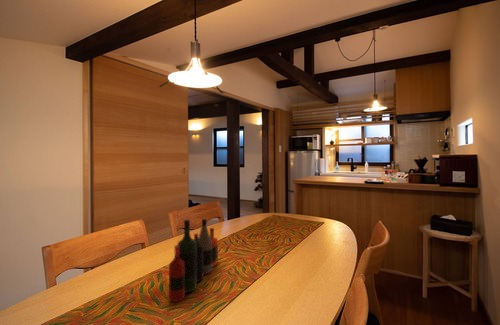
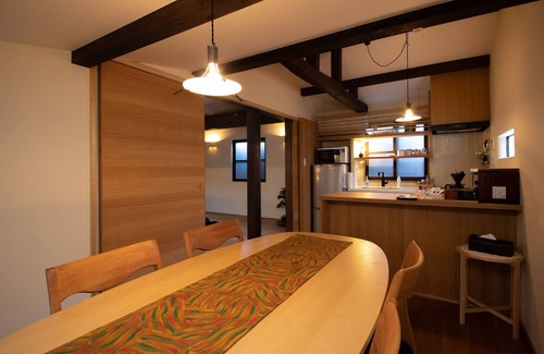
- bottle collection (197, 246)
